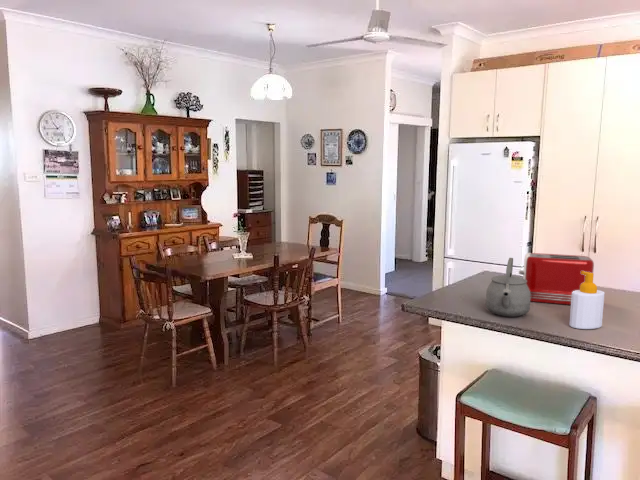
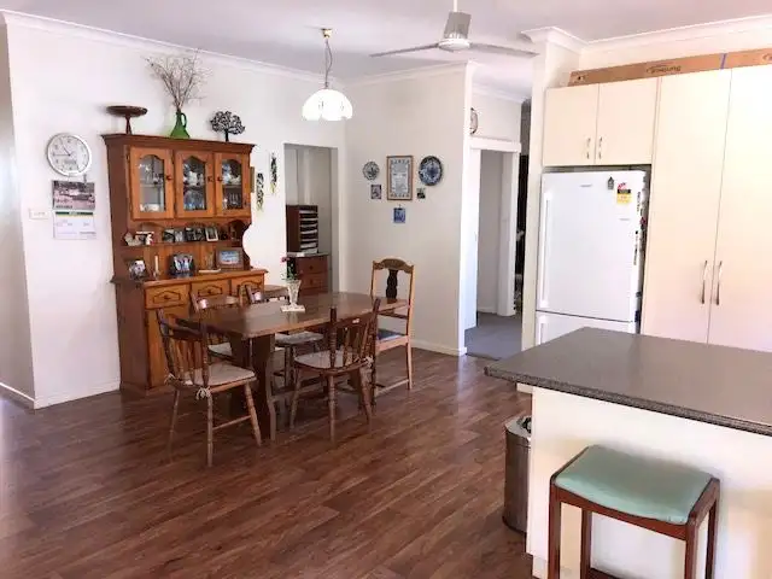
- tea kettle (508, 288)
- soap bottle (587, 299)
- toaster (557, 277)
